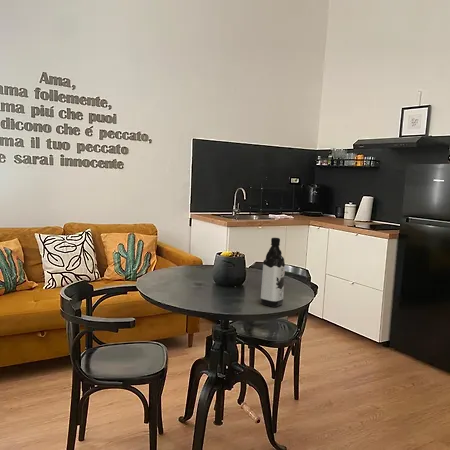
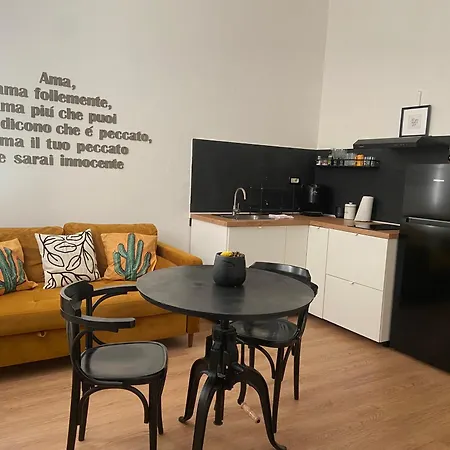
- water bottle (273, 271)
